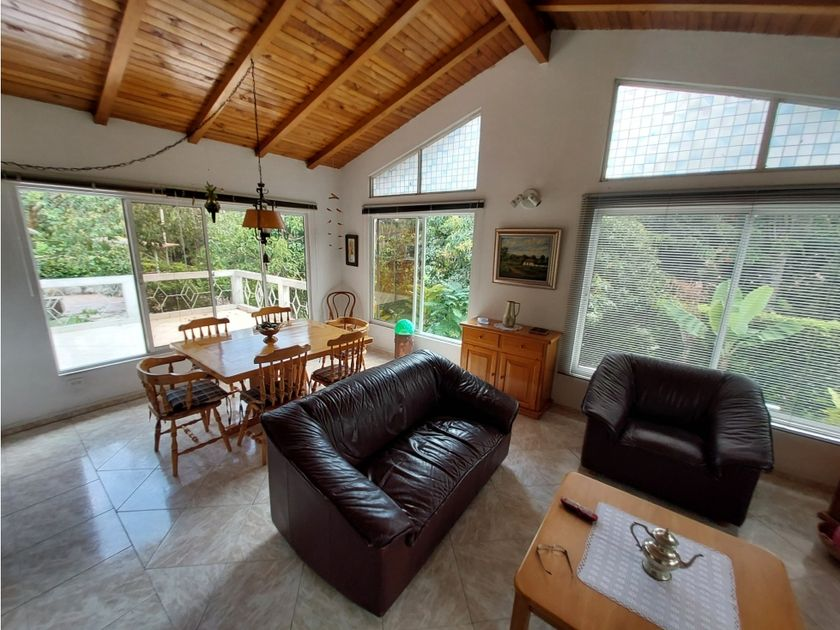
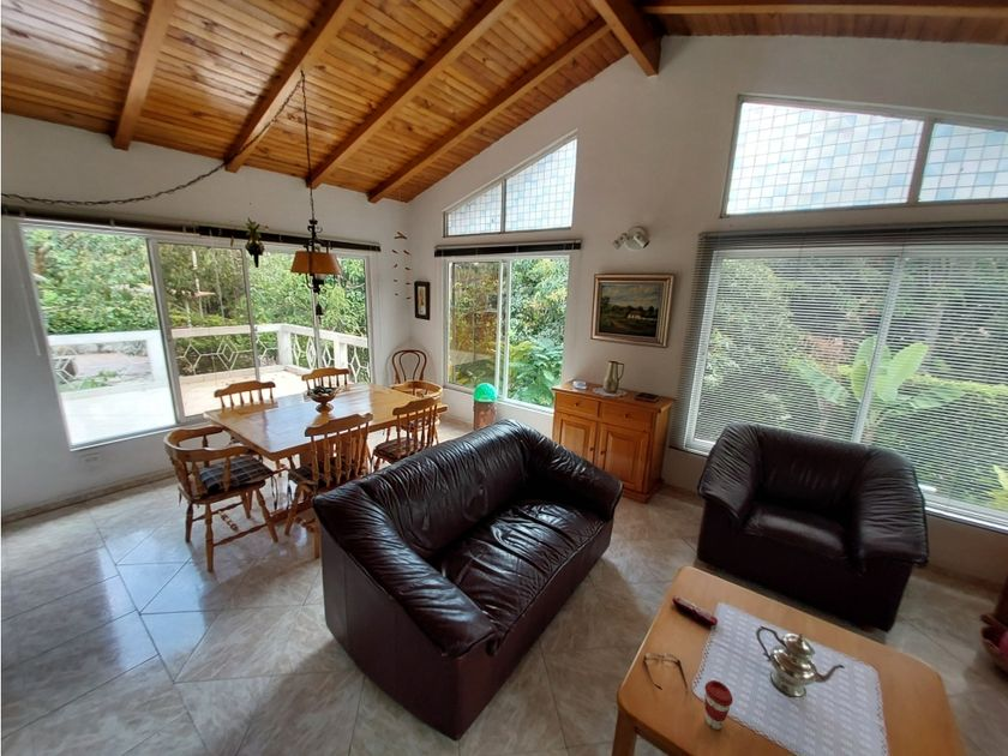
+ coffee cup (716, 706)
